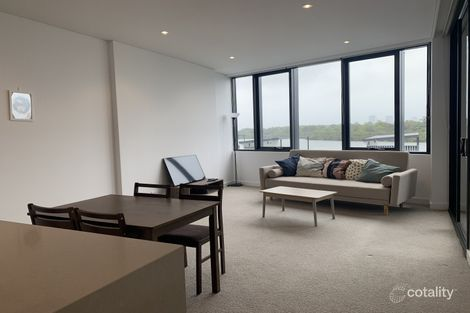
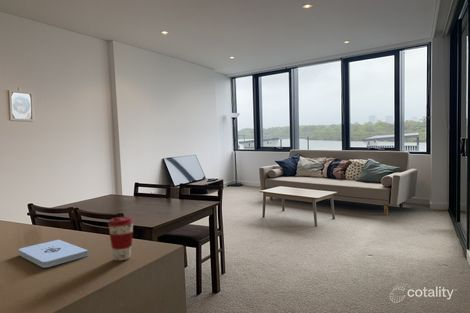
+ coffee cup (121, 238)
+ notepad (52, 252)
